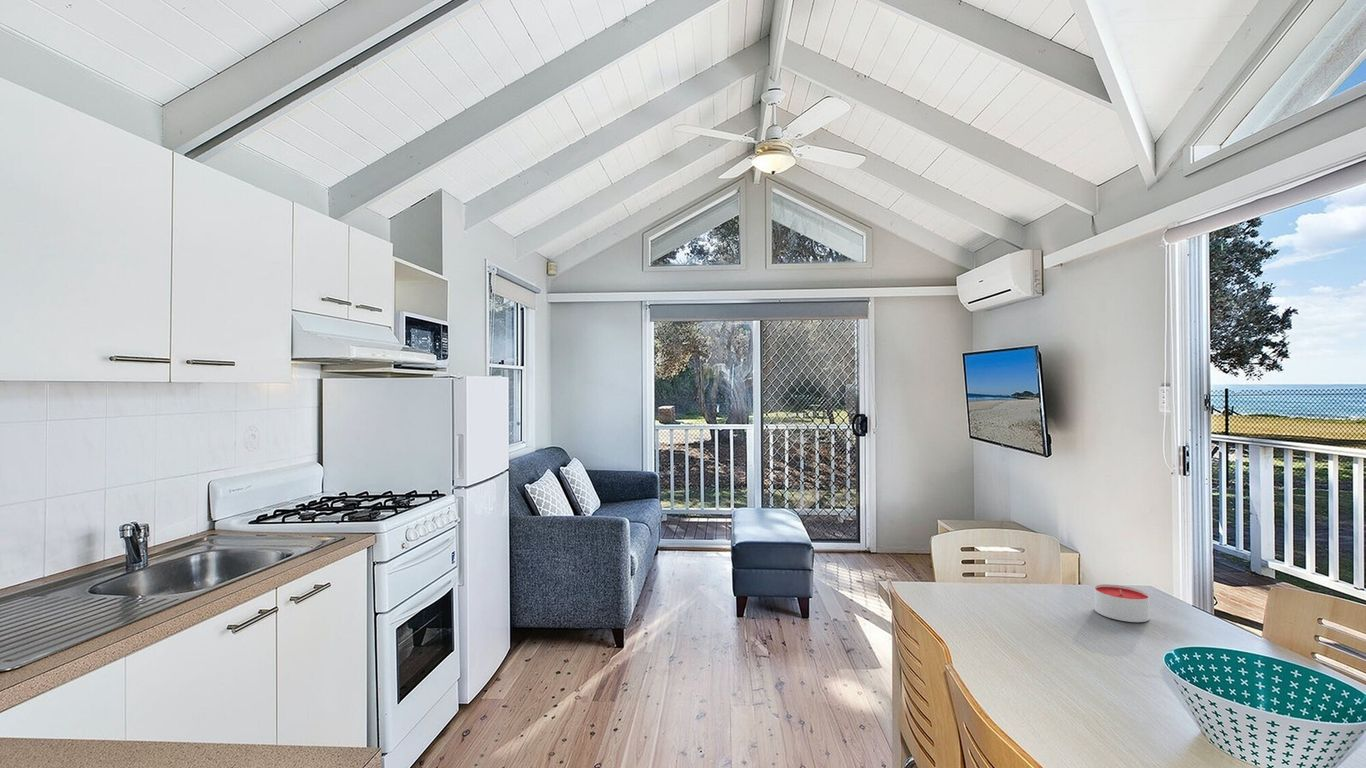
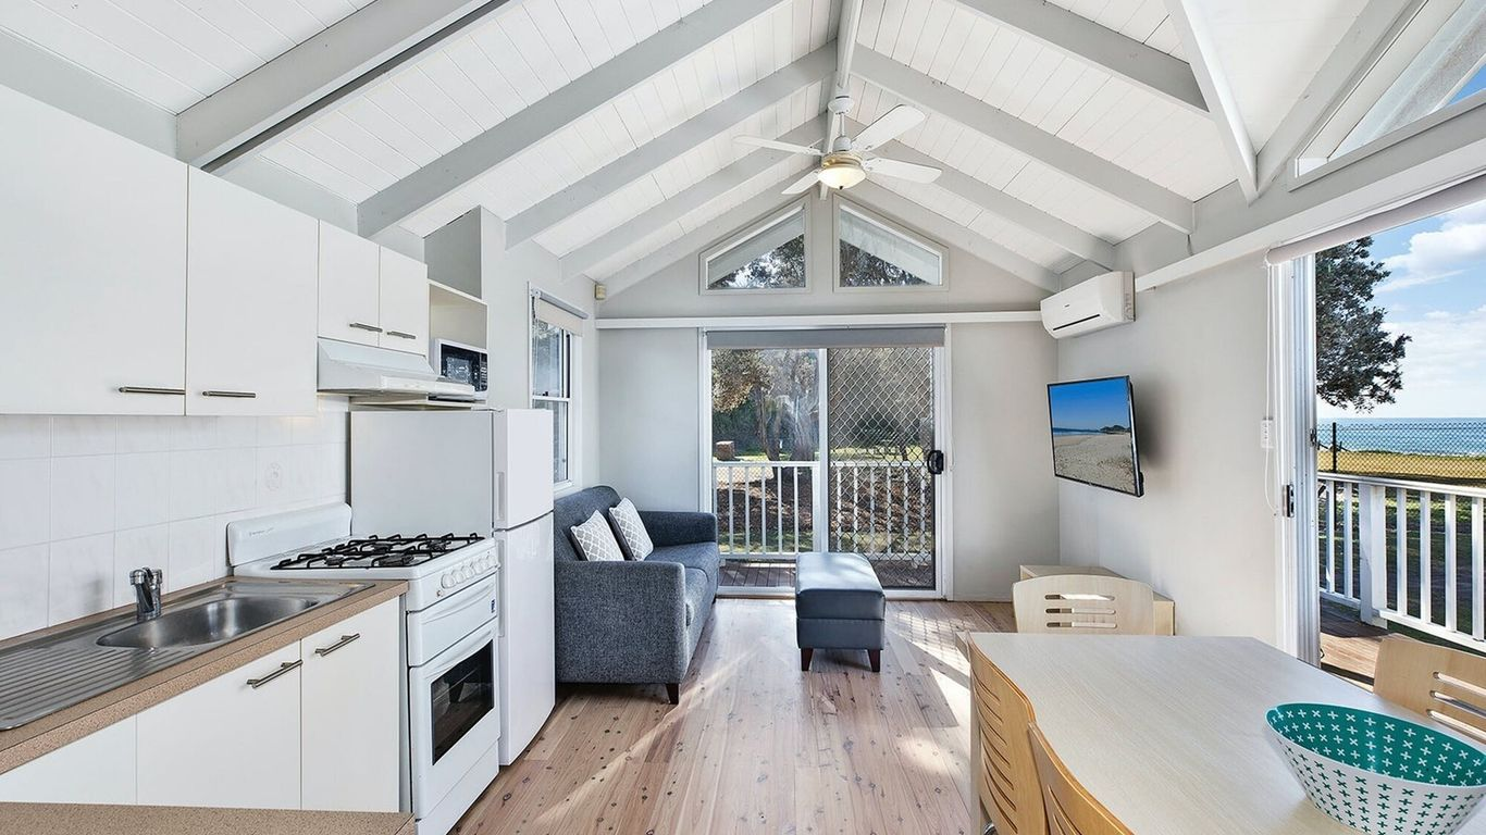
- candle (1121, 601)
